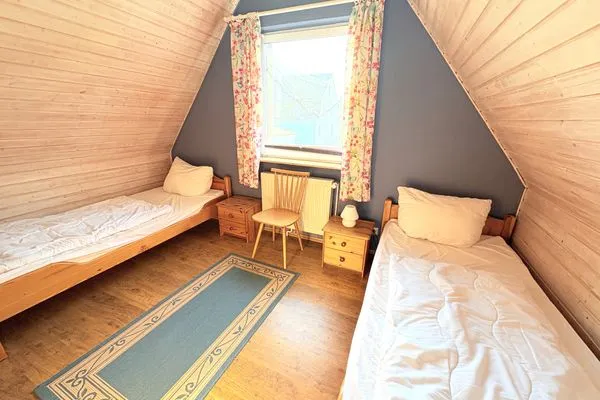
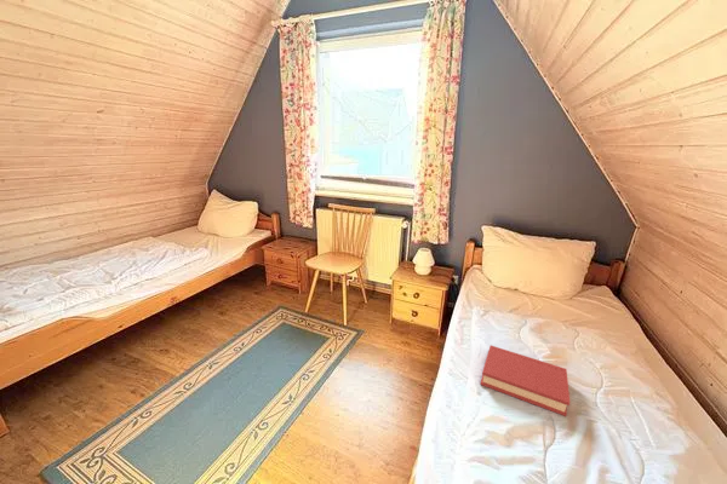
+ hardback book (523, 375)
